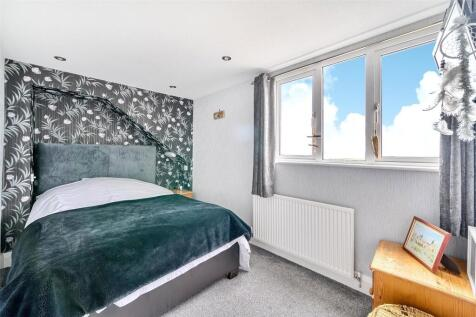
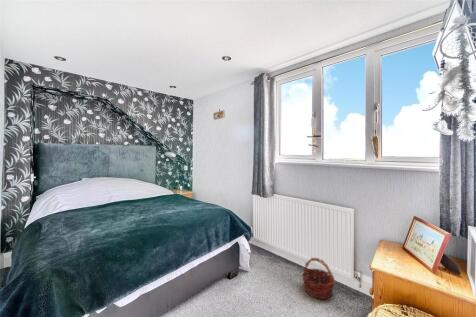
+ basket (317, 274)
